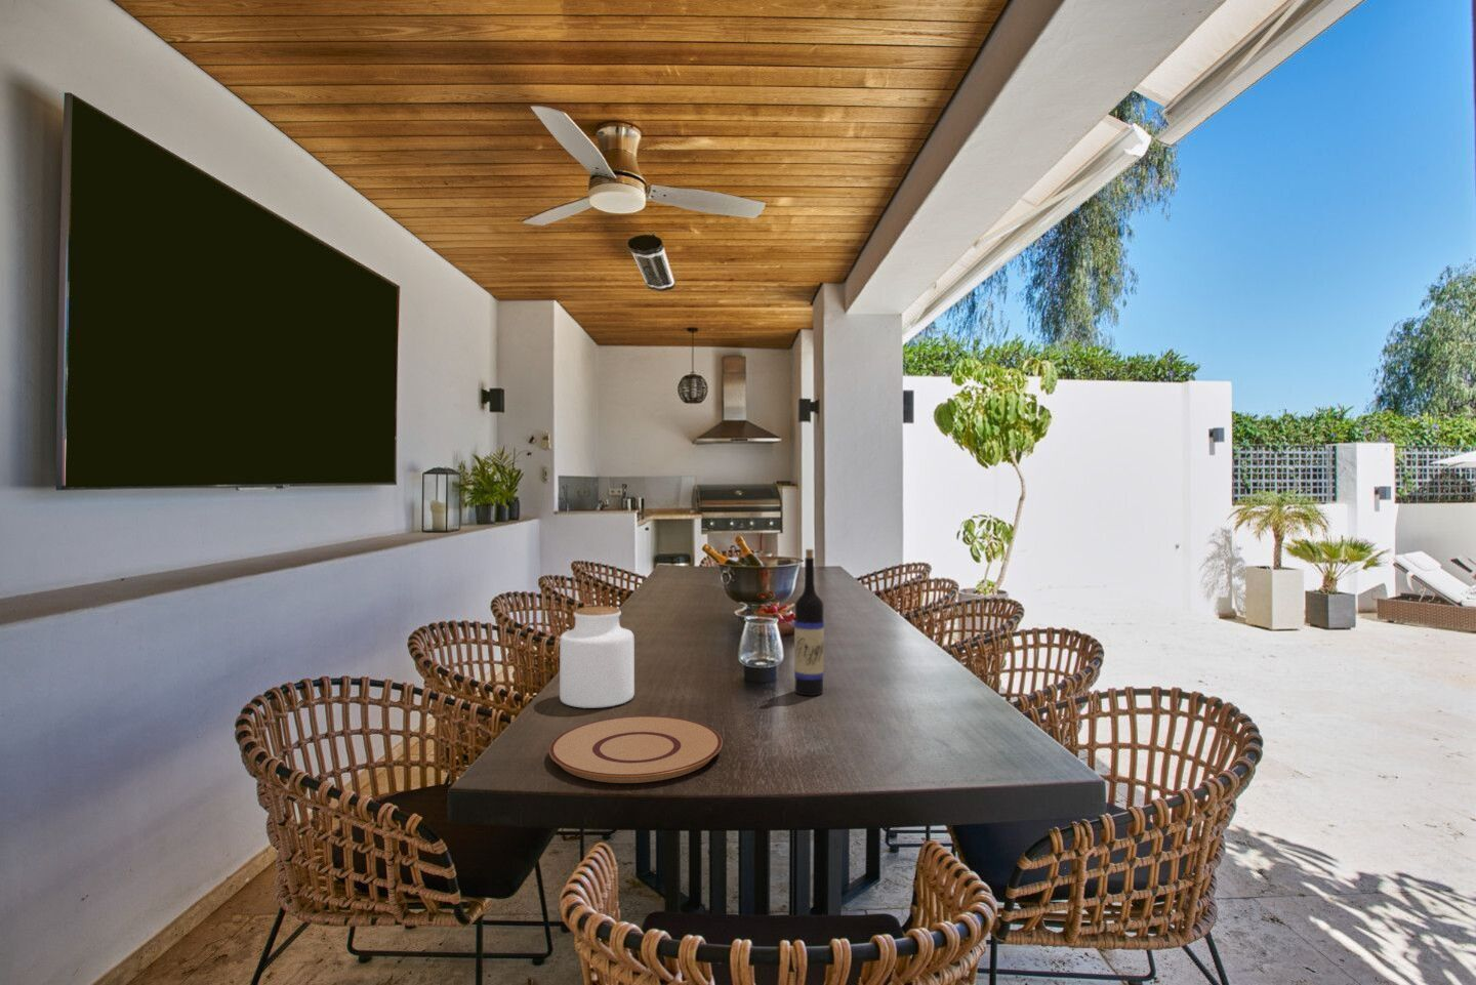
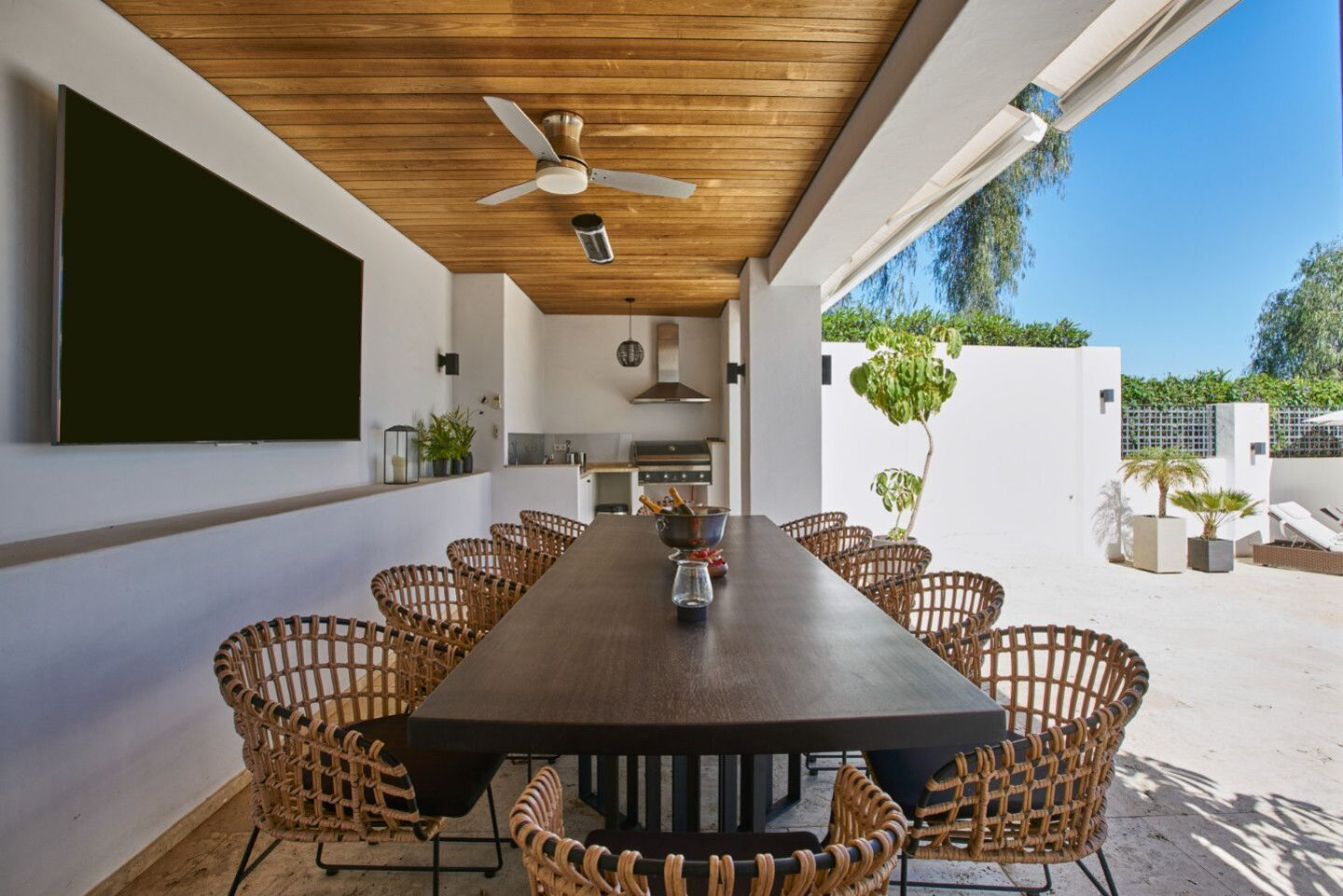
- wine bottle (809, 620)
- plate (636, 746)
- jar (596, 654)
